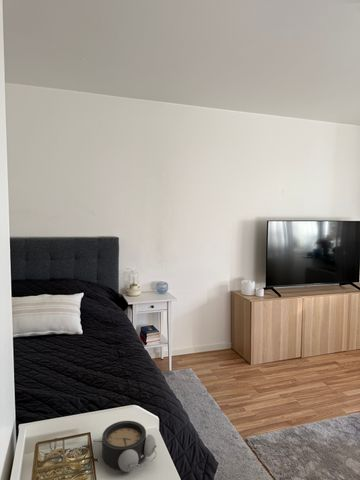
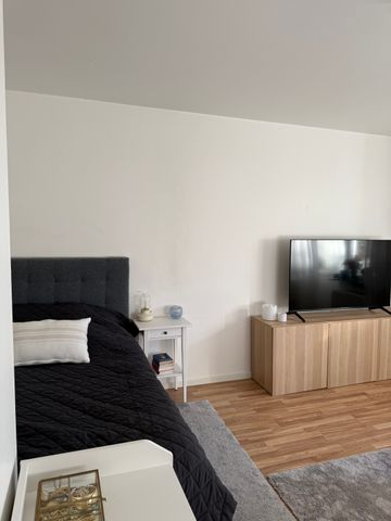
- alarm clock (128, 446)
